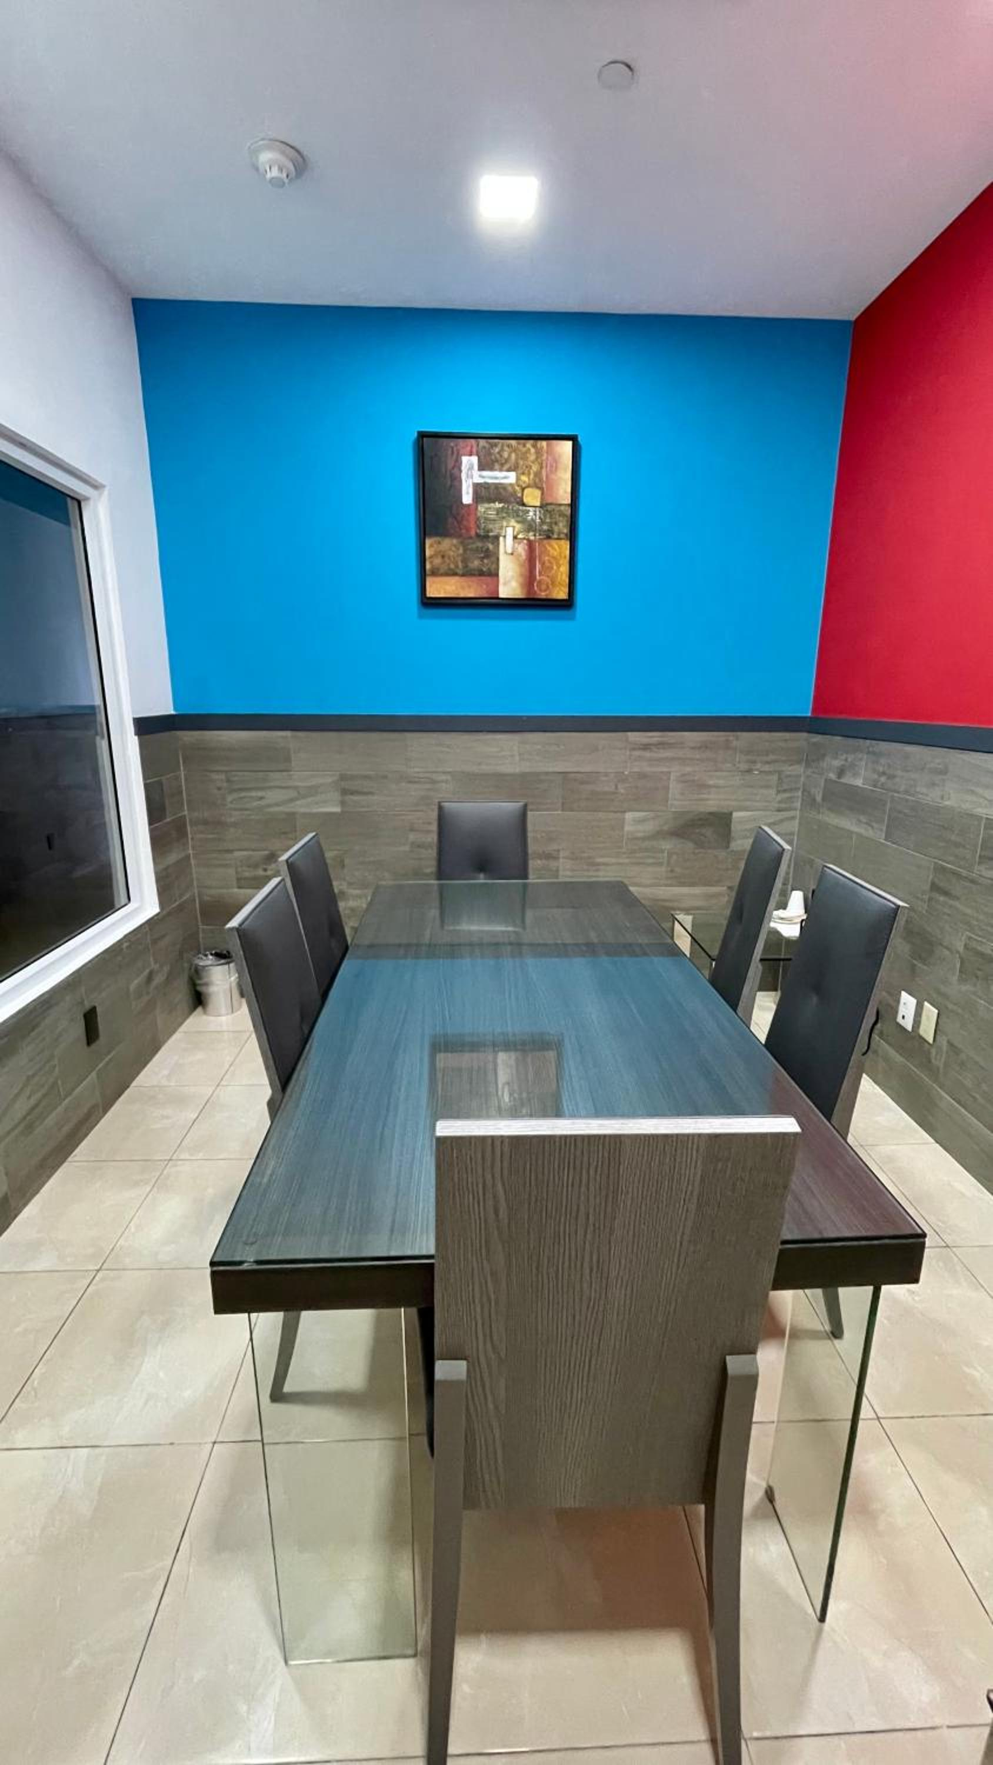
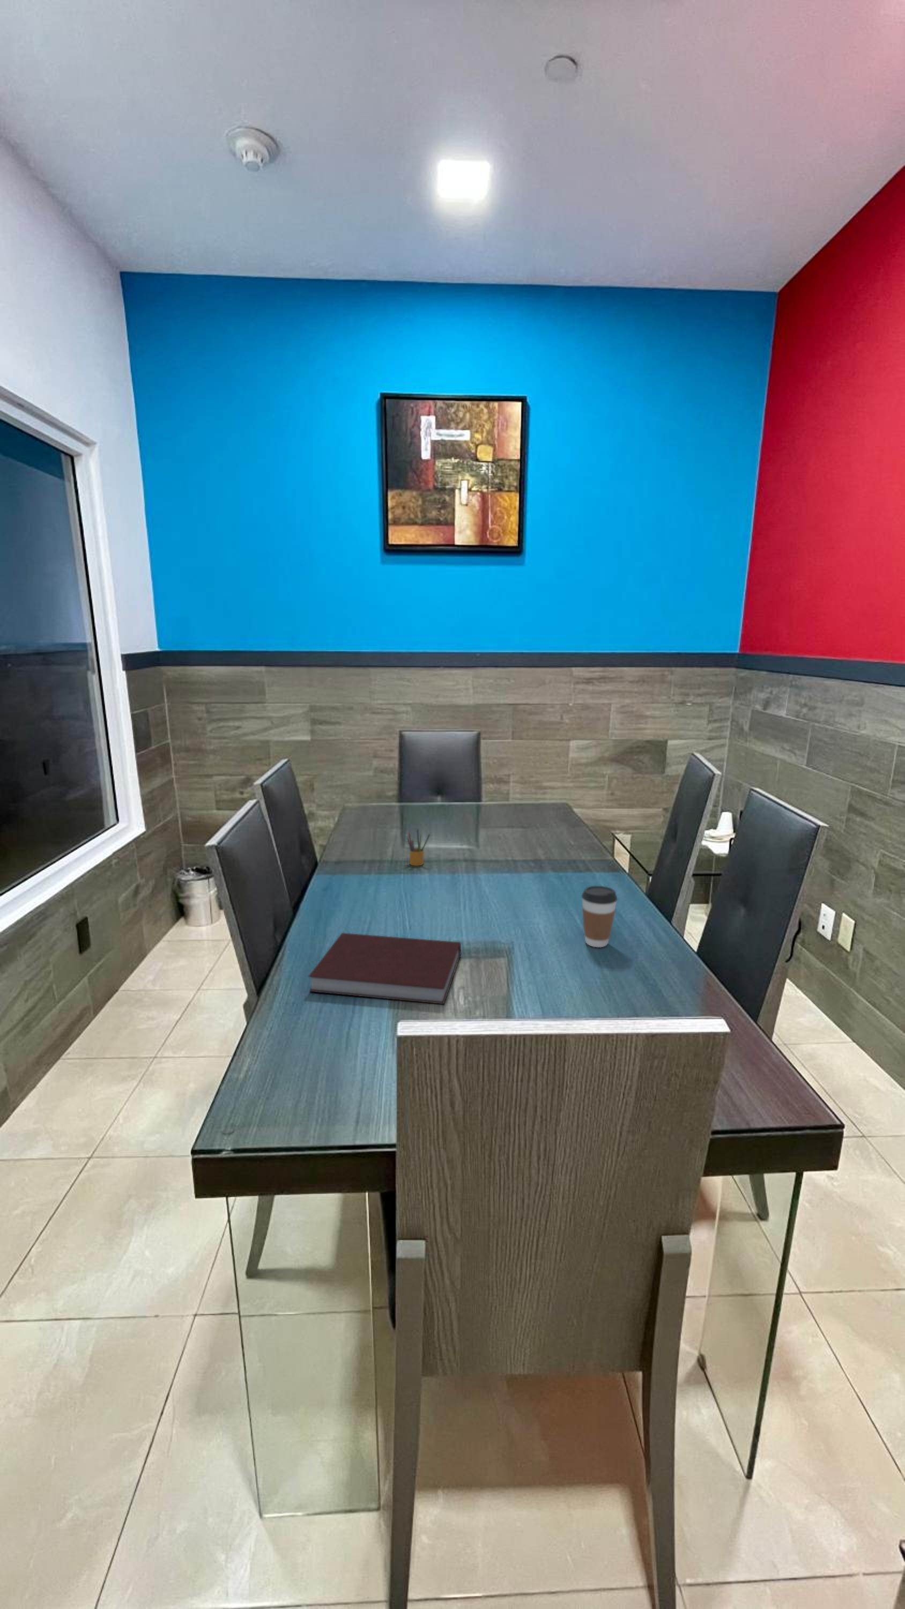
+ notebook (389, 965)
+ coffee cup (598, 916)
+ pencil box (418, 846)
